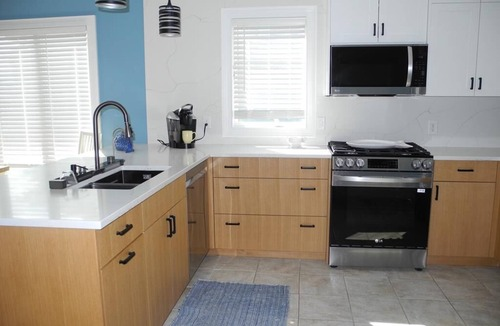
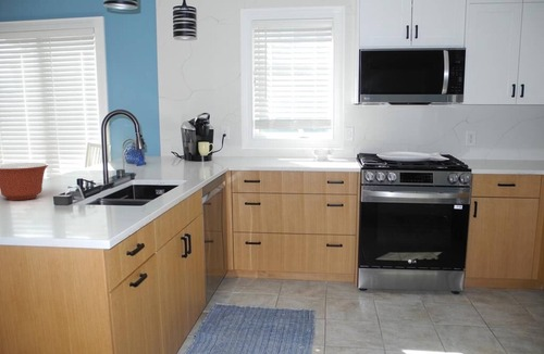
+ mixing bowl (21, 181)
